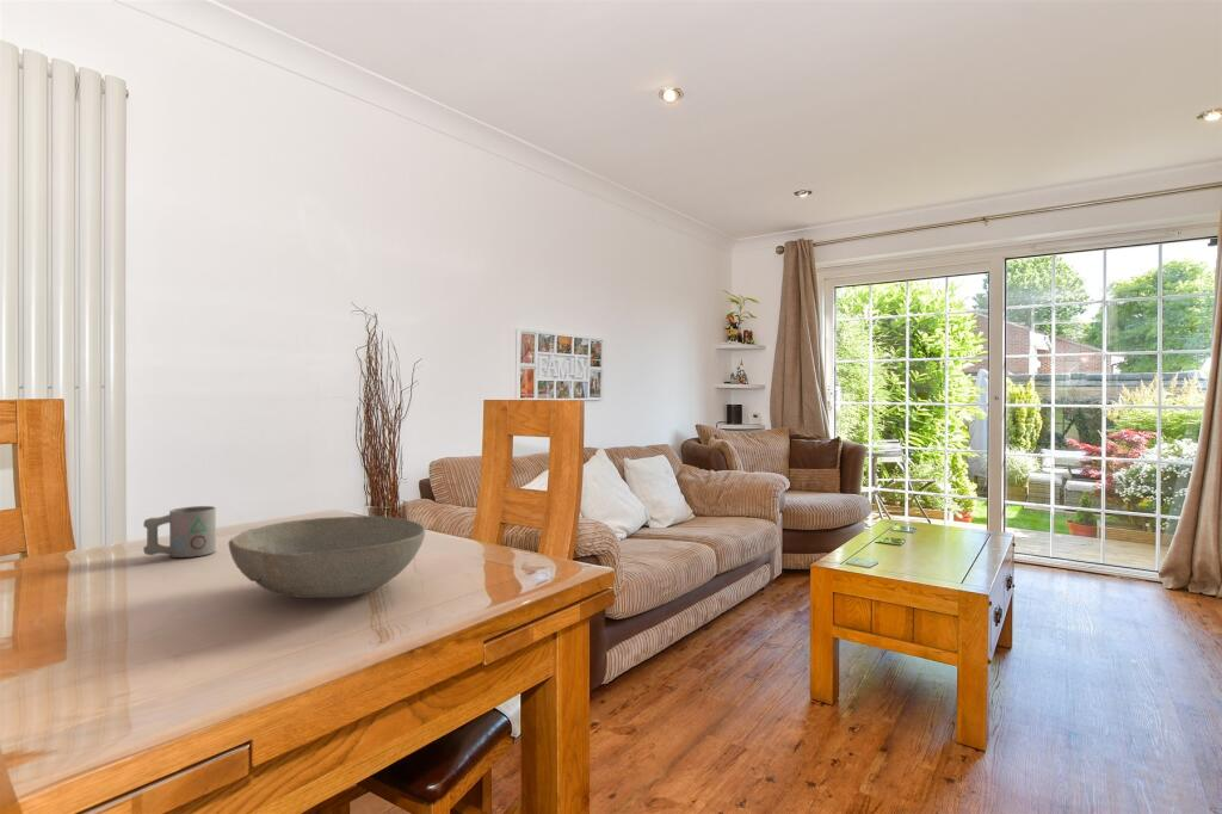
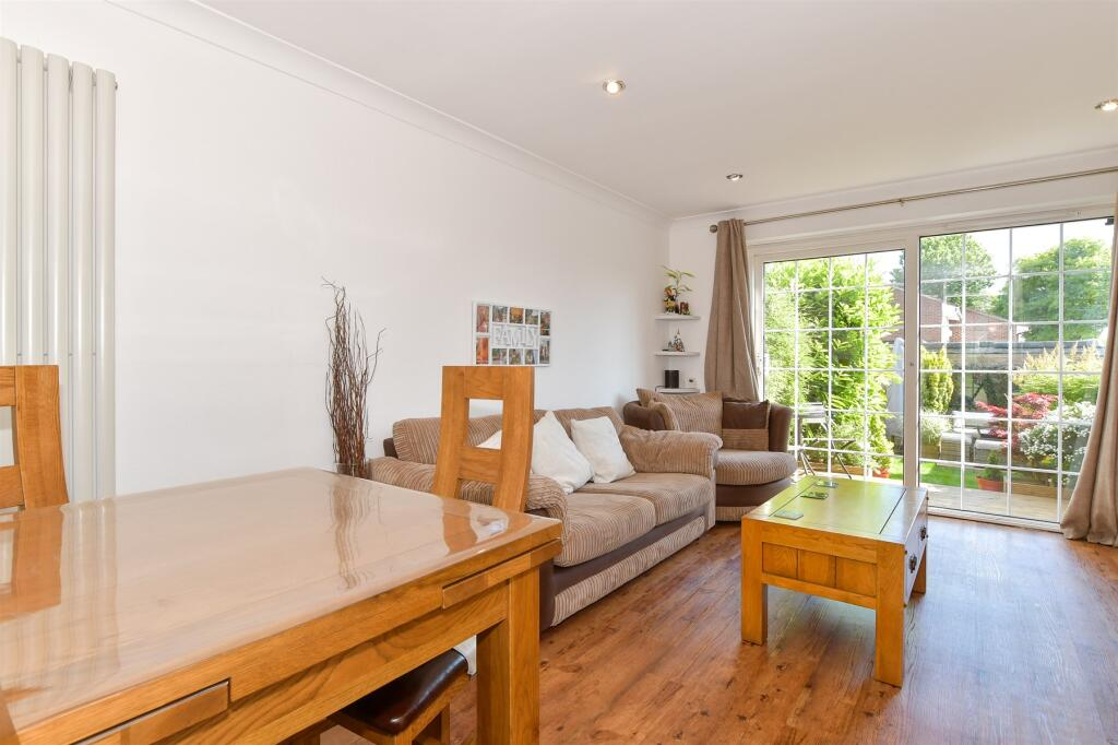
- bowl (333, 559)
- mug (180, 532)
